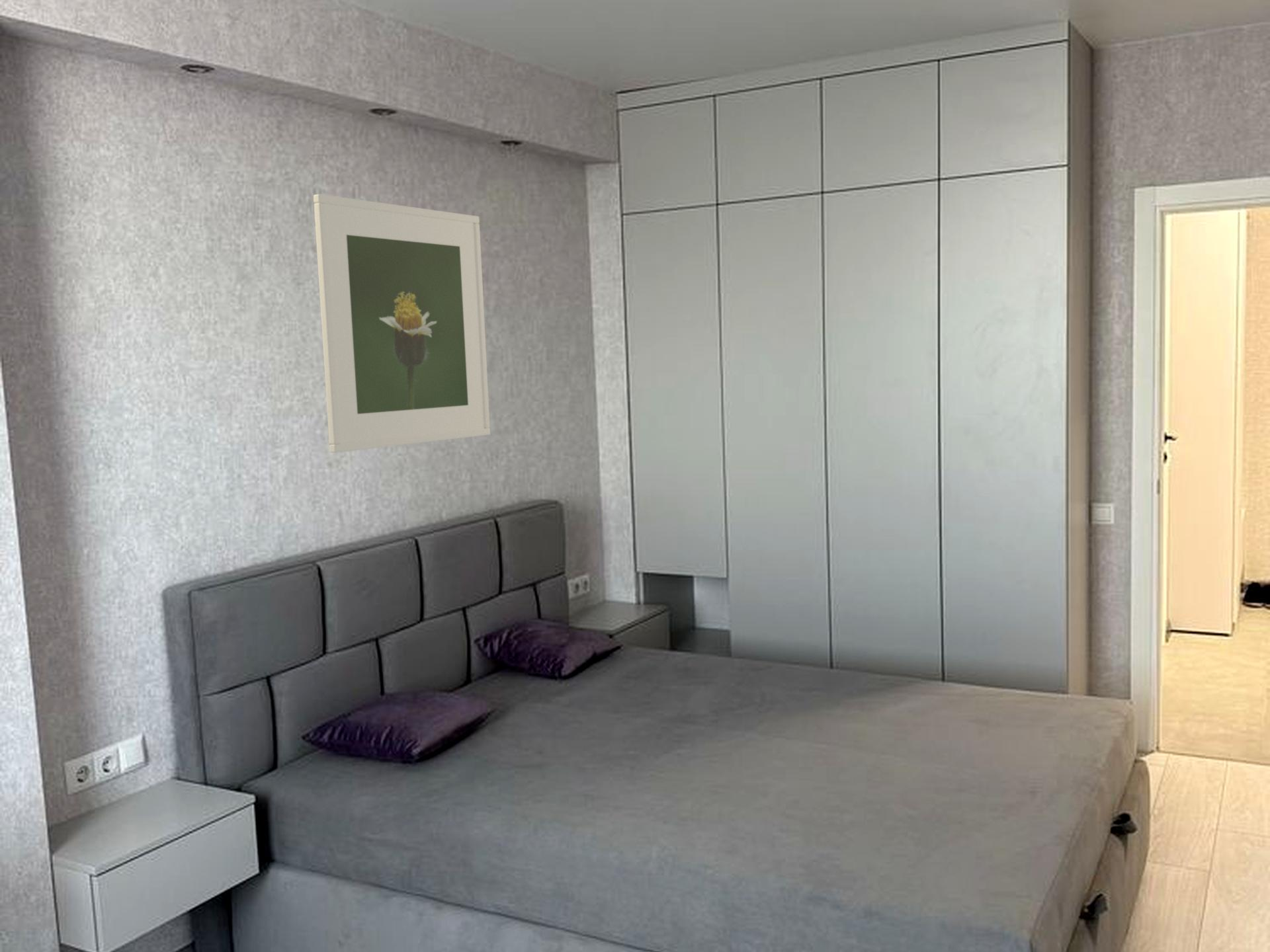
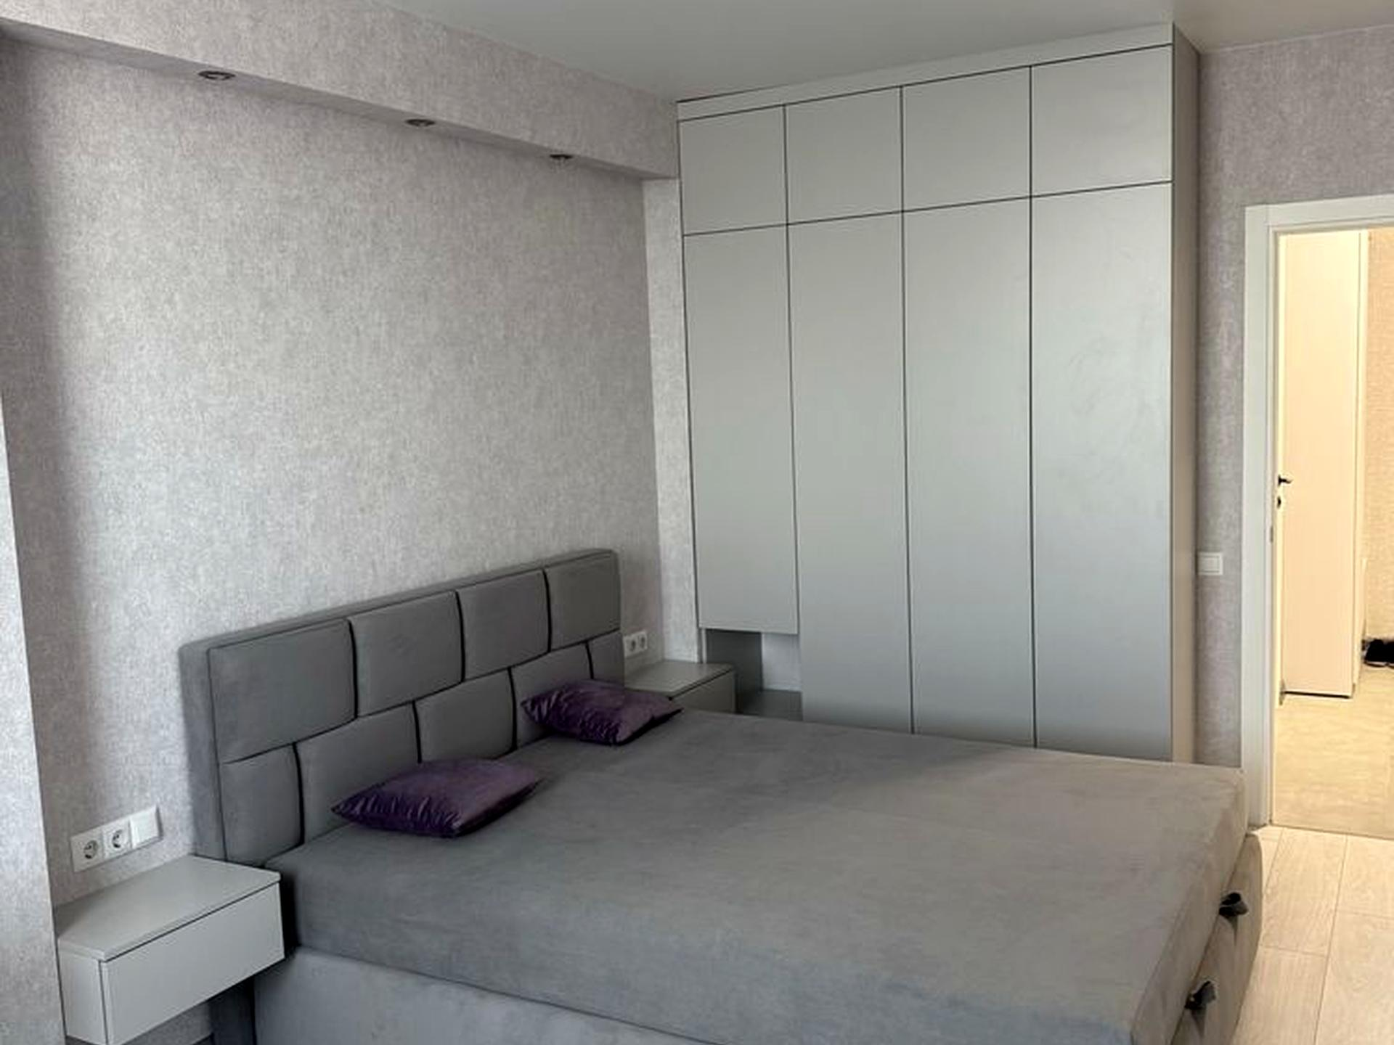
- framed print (409, 325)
